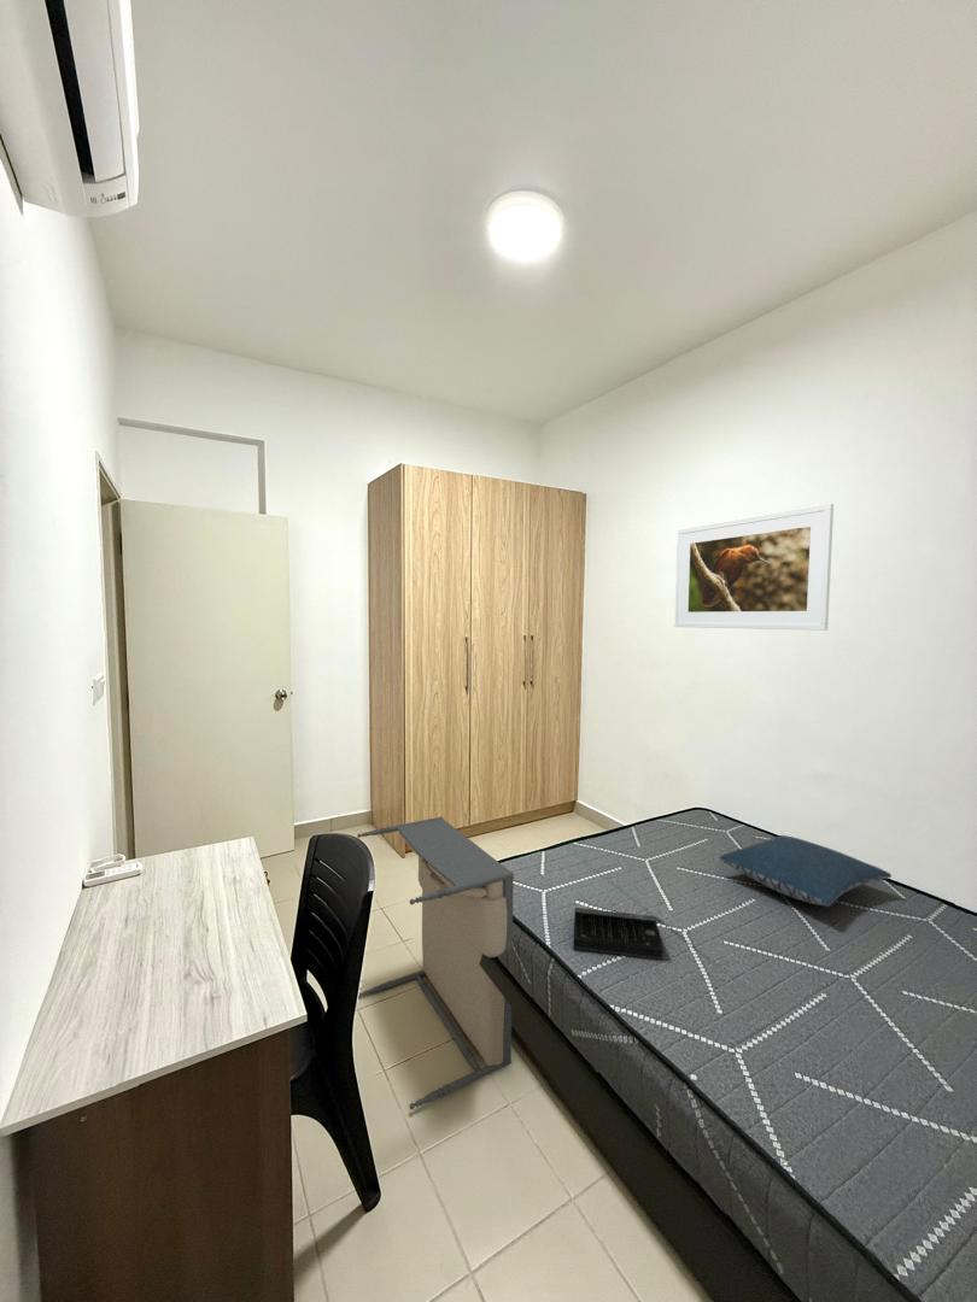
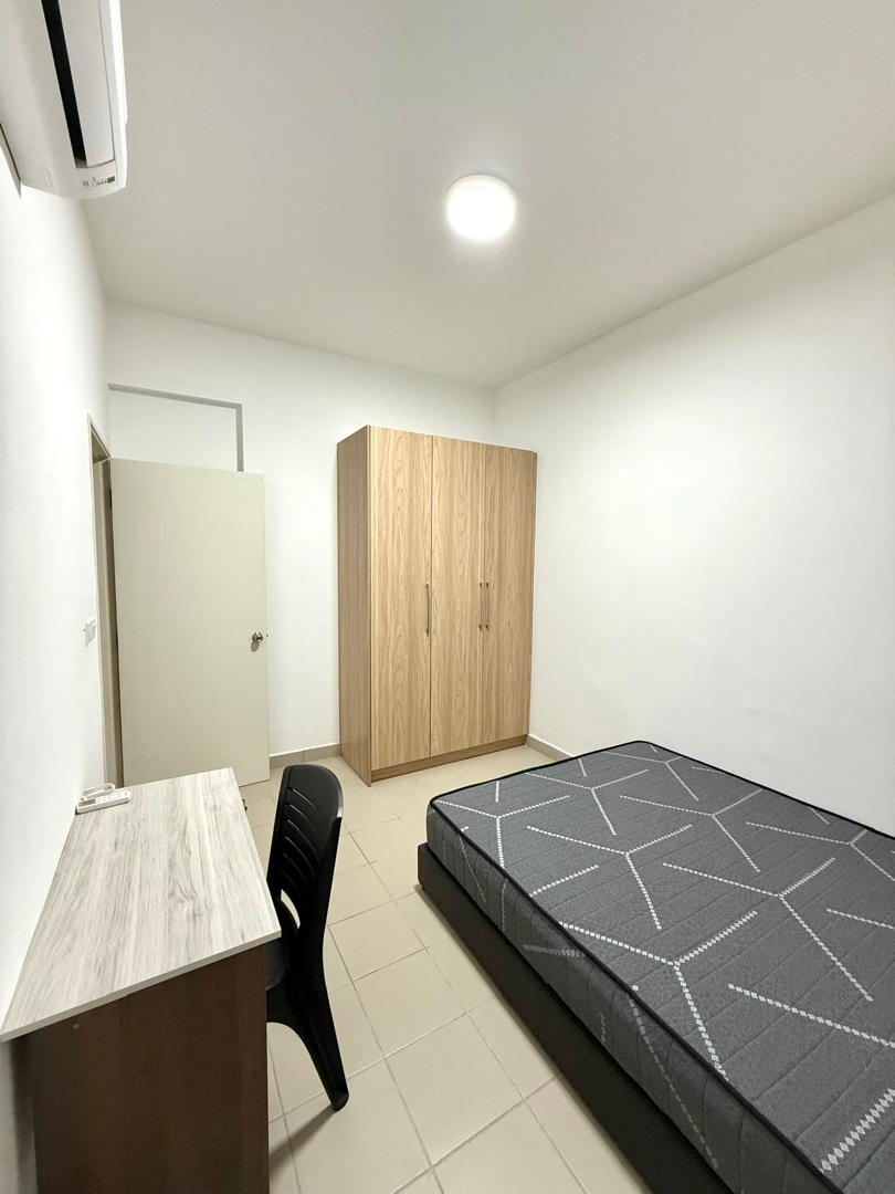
- pillow (802, 867)
- book (615, 920)
- laundry hamper (428, 940)
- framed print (743, 574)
